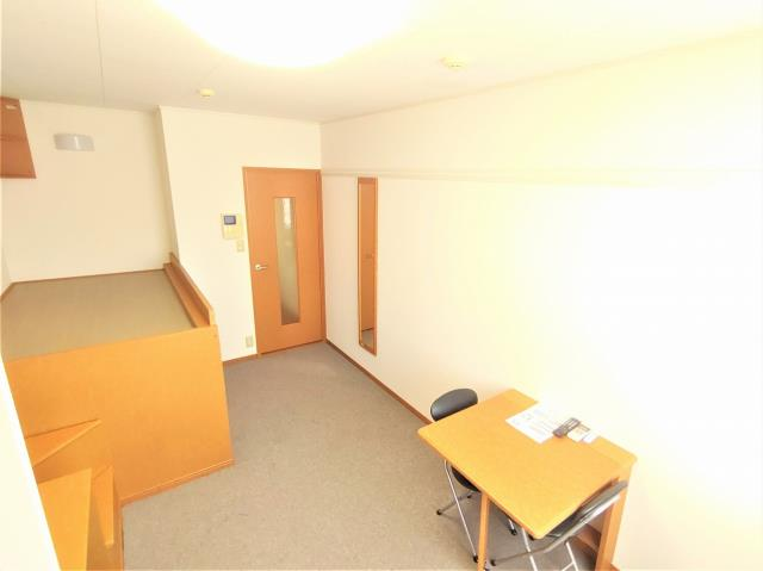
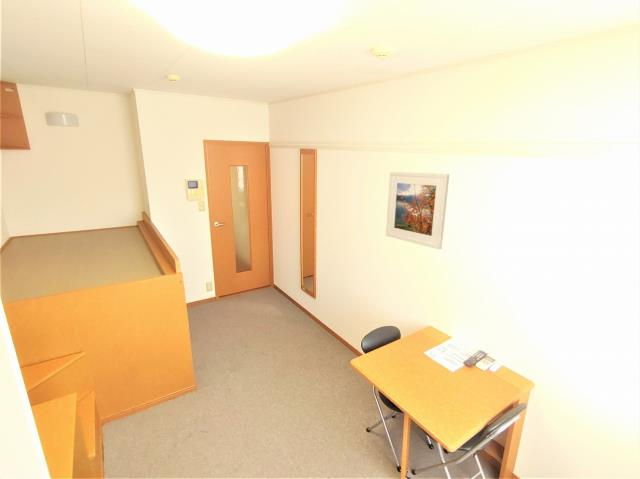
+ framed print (414, 208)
